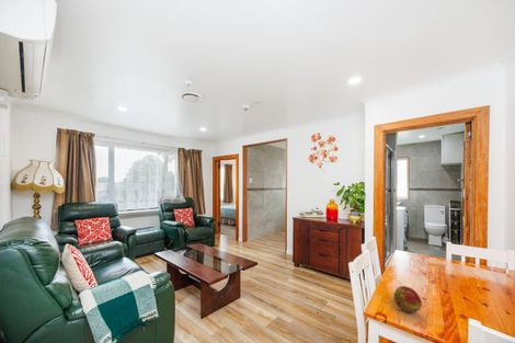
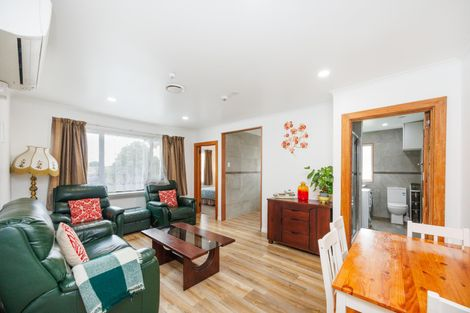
- fruit (405, 299)
